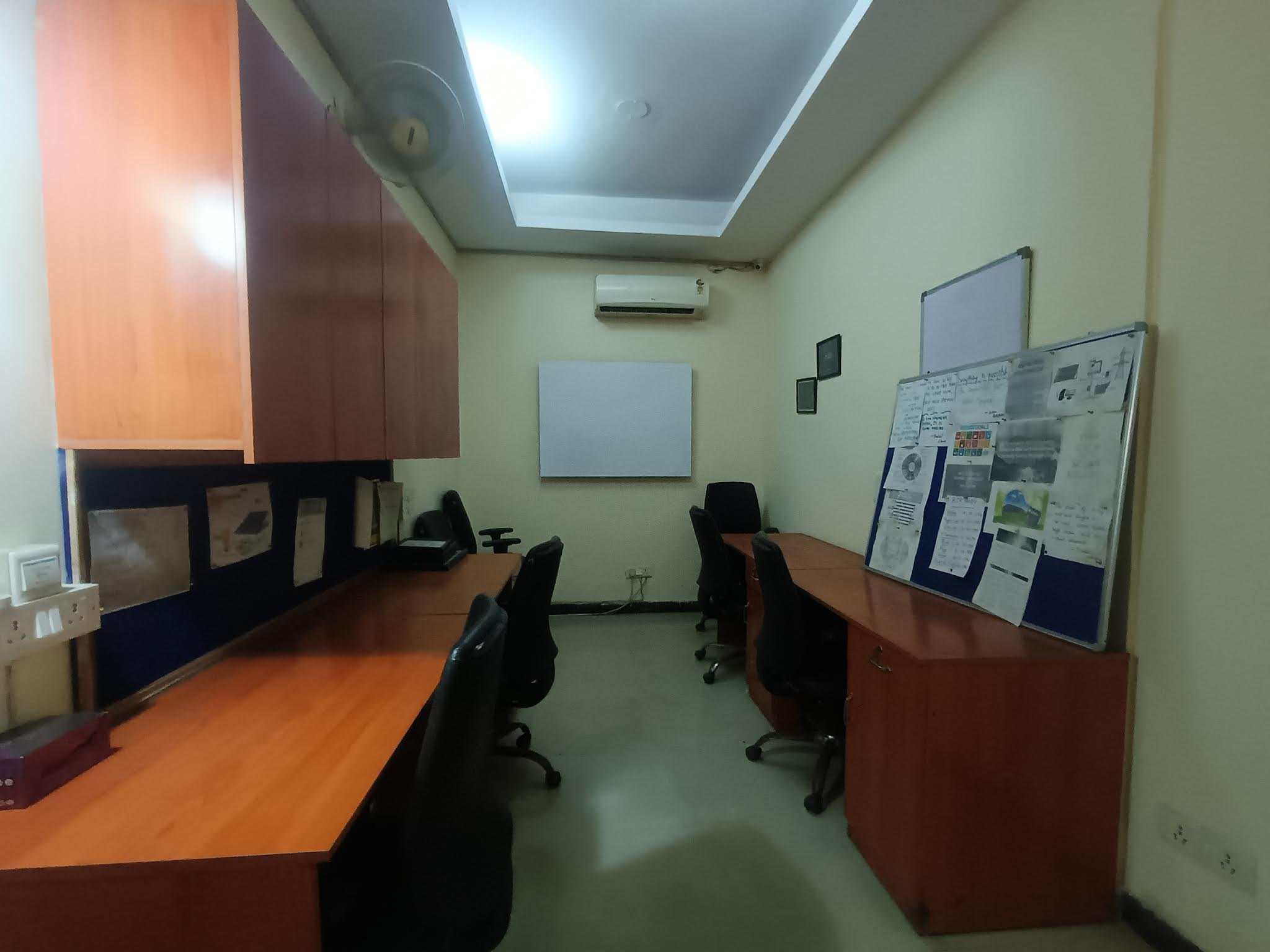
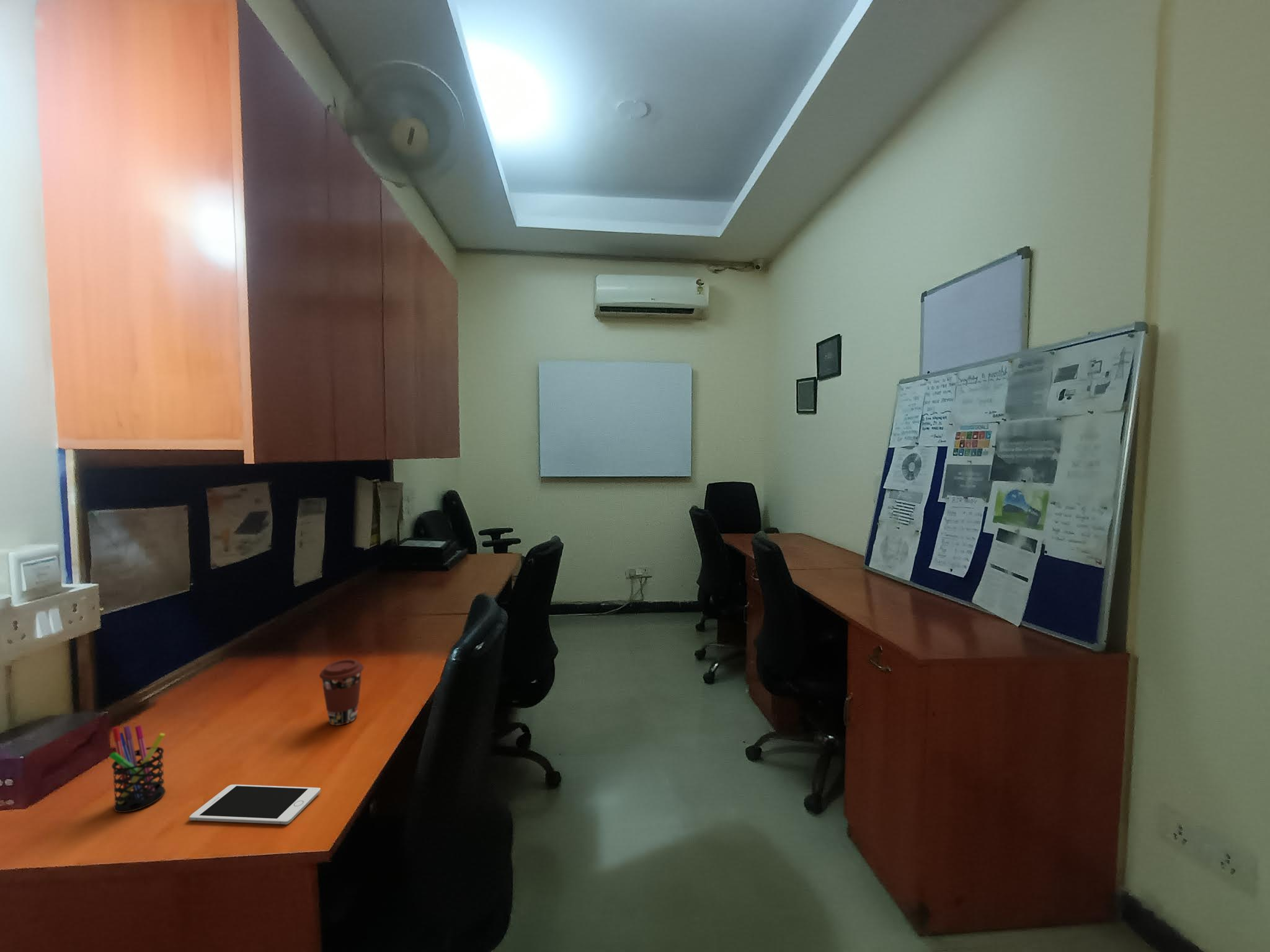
+ coffee cup (342, 692)
+ cell phone (257, 803)
+ pen holder (132, 765)
